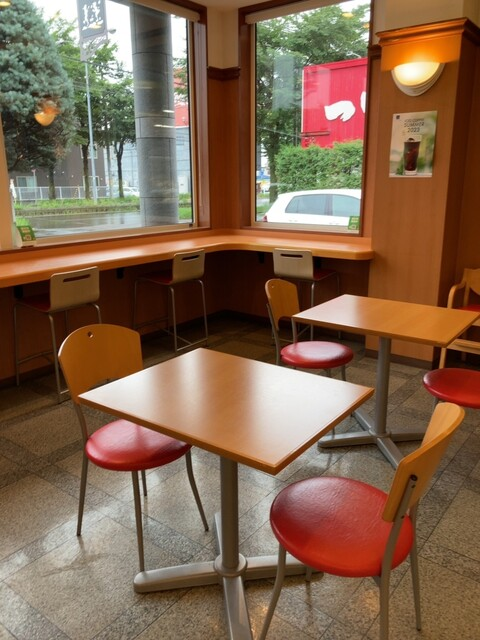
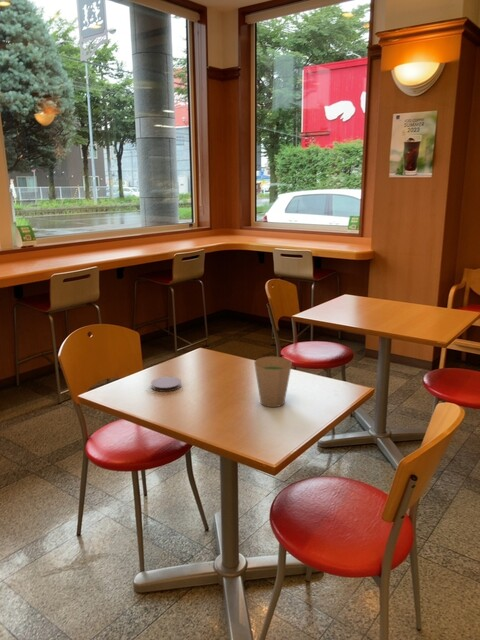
+ coaster (166, 383)
+ paper cup (272, 382)
